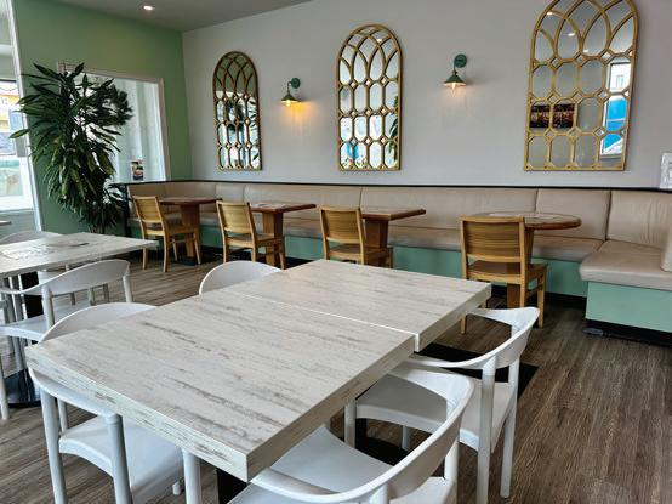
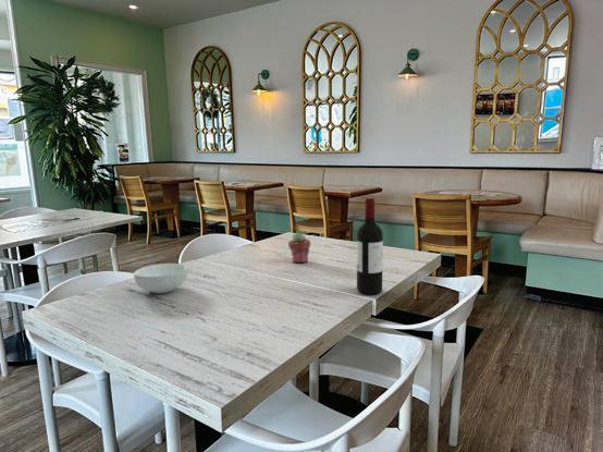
+ wine bottle (369, 245)
+ potted succulent (299, 246)
+ cereal bowl (161, 279)
